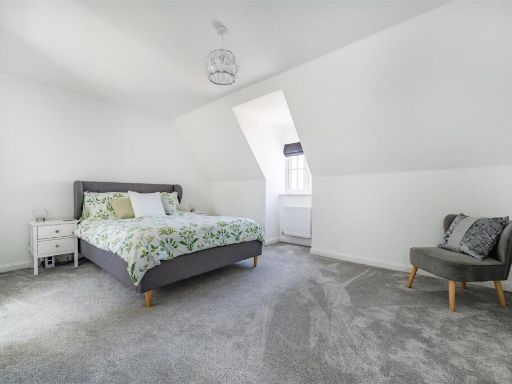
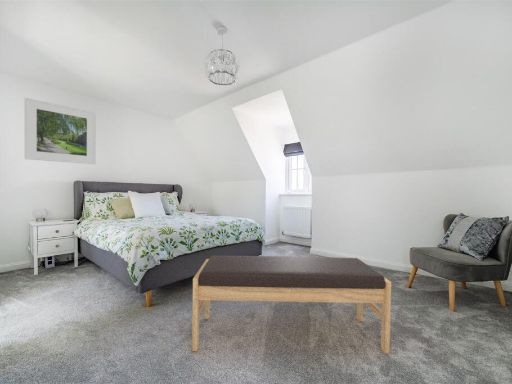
+ bench (287, 298)
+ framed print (63, 133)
